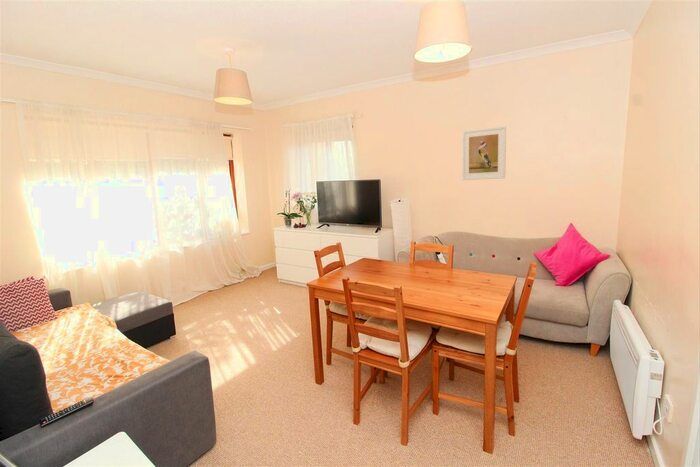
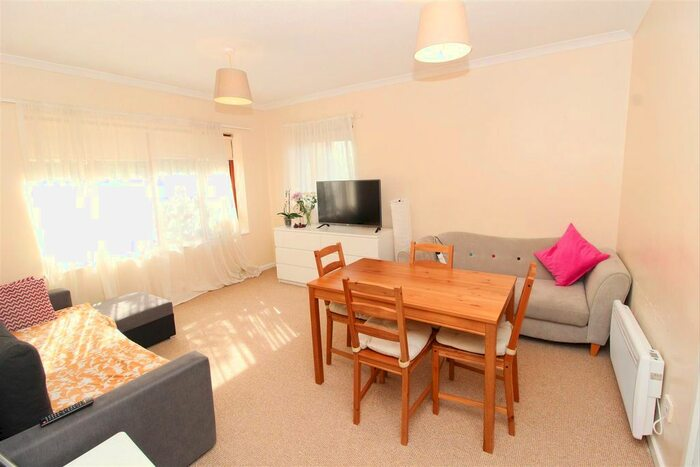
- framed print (483, 154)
